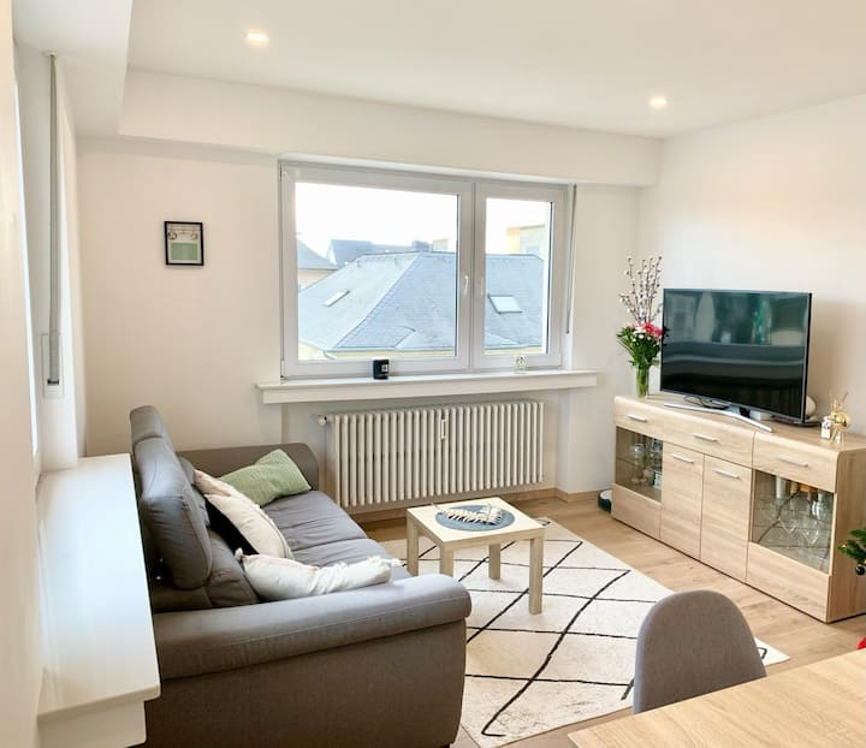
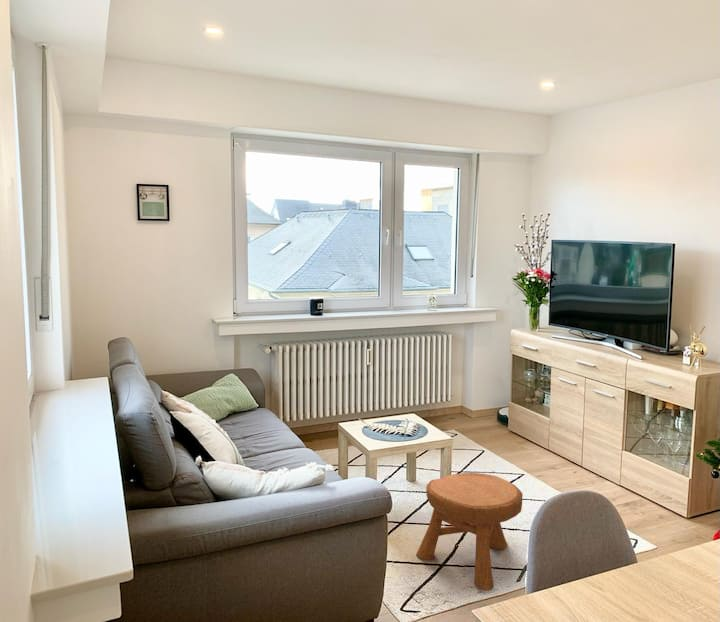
+ stool (475, 521)
